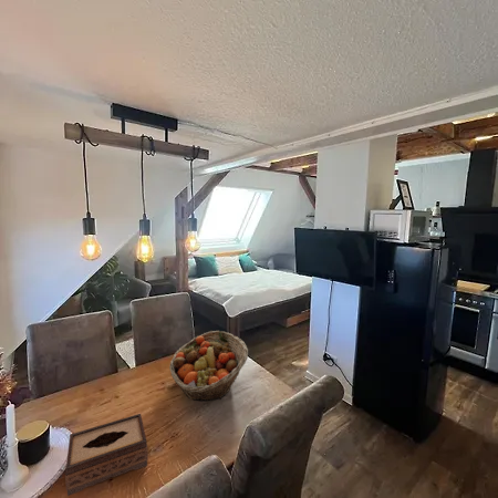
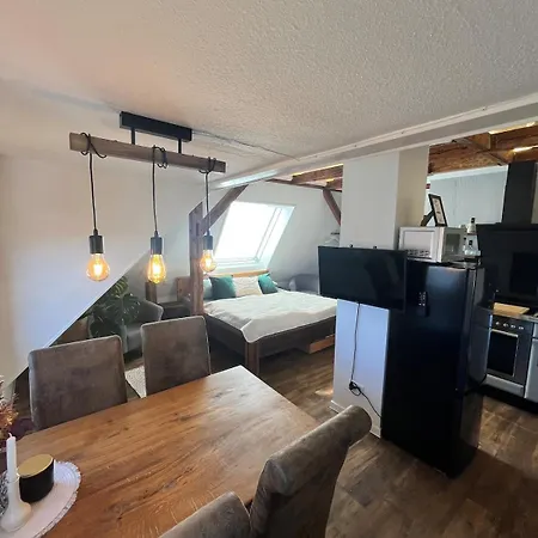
- fruit basket (208, 363)
- tissue box (108, 449)
